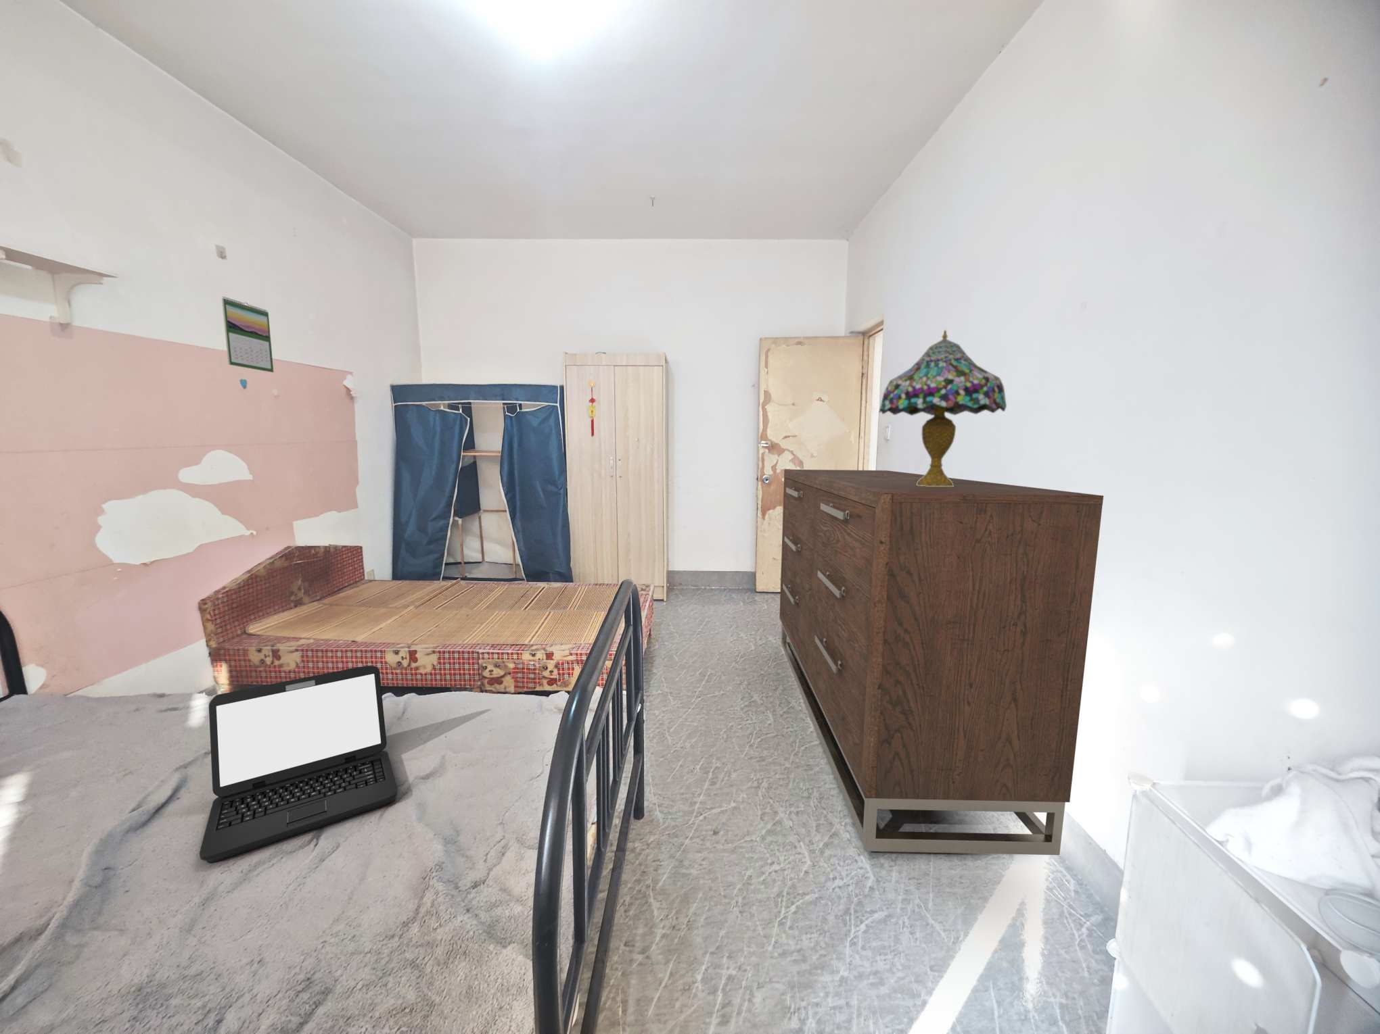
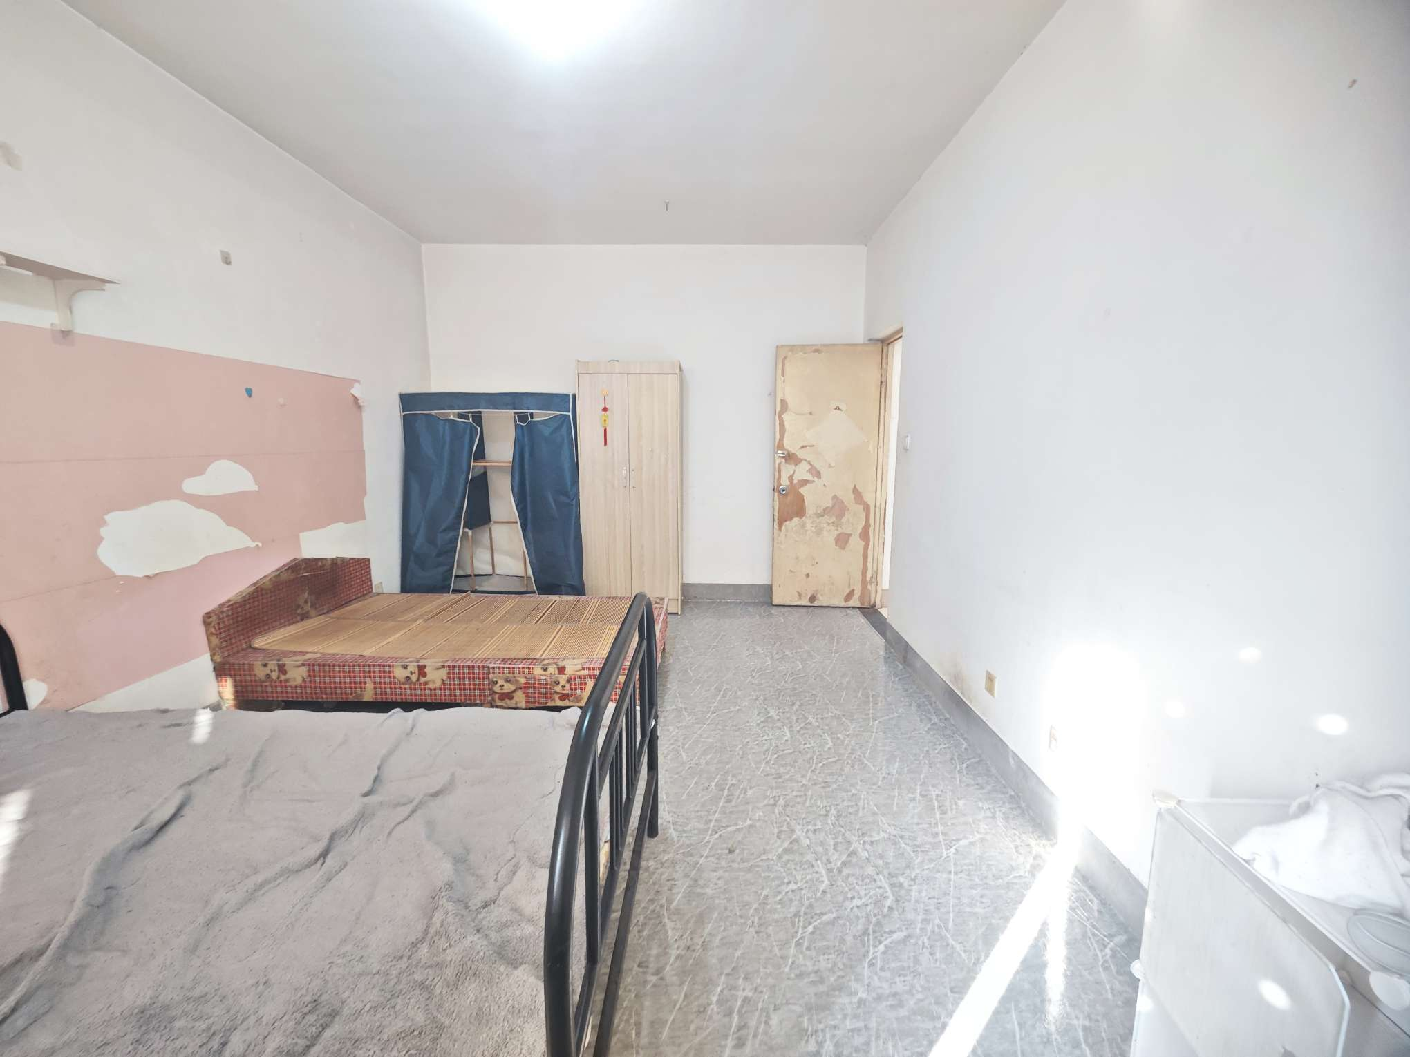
- calendar (249, 336)
- dresser (875, 600)
- table lamp (940, 408)
- laptop (303, 748)
